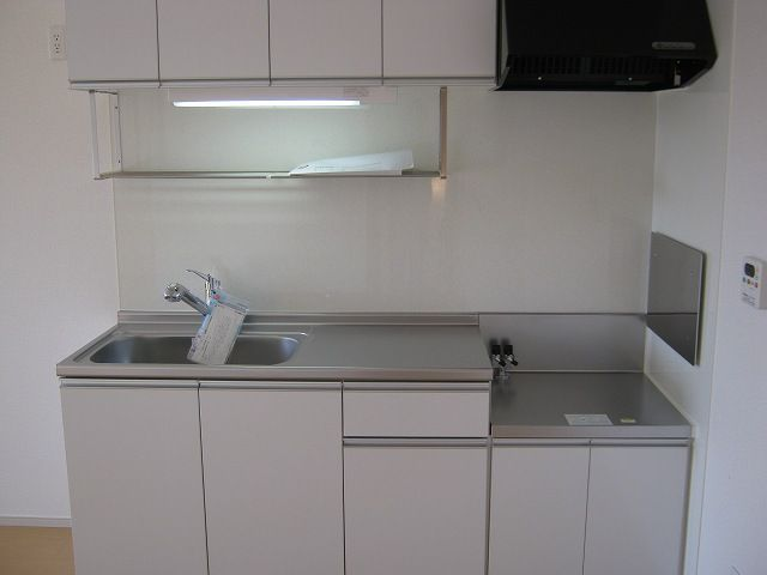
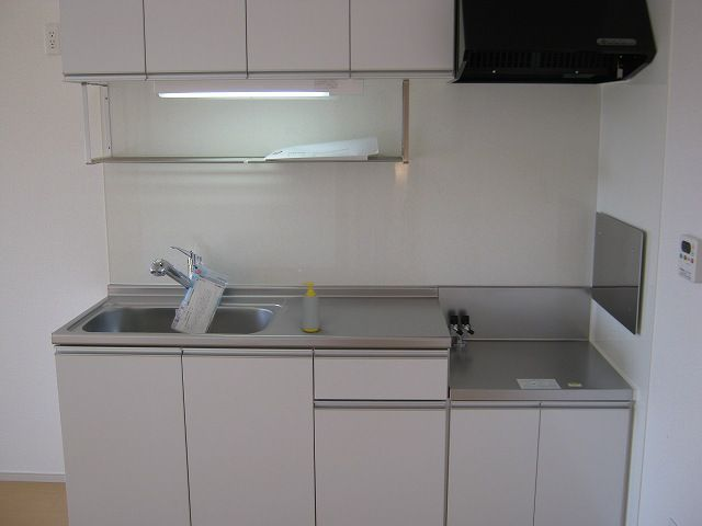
+ soap bottle (310, 306)
